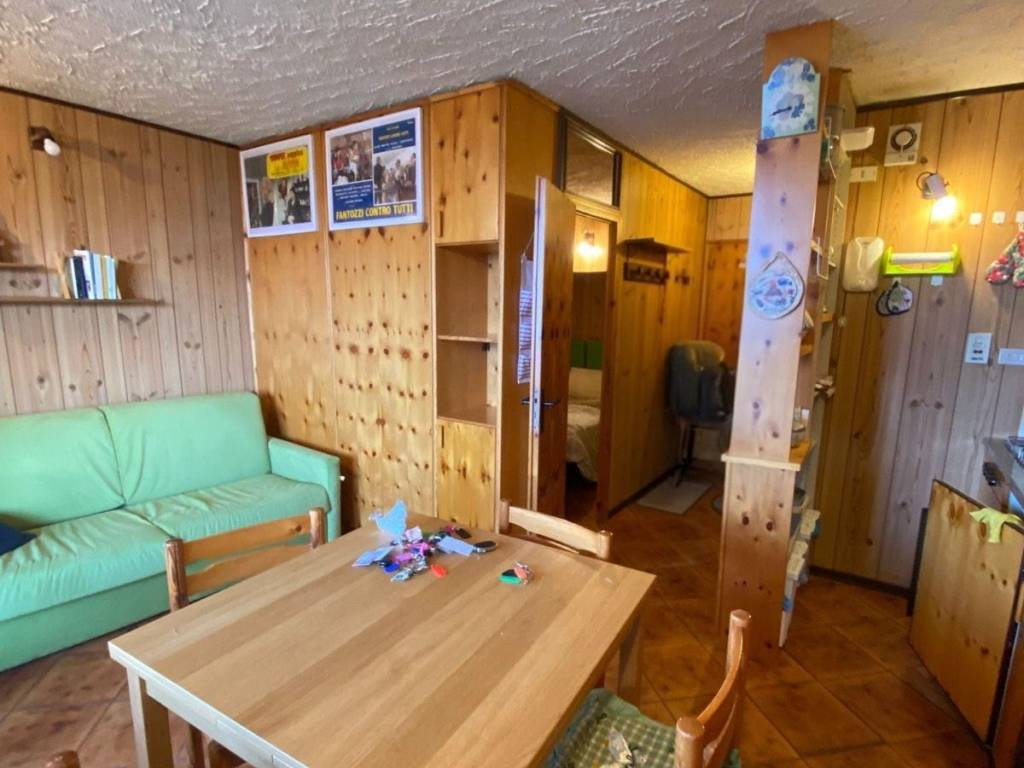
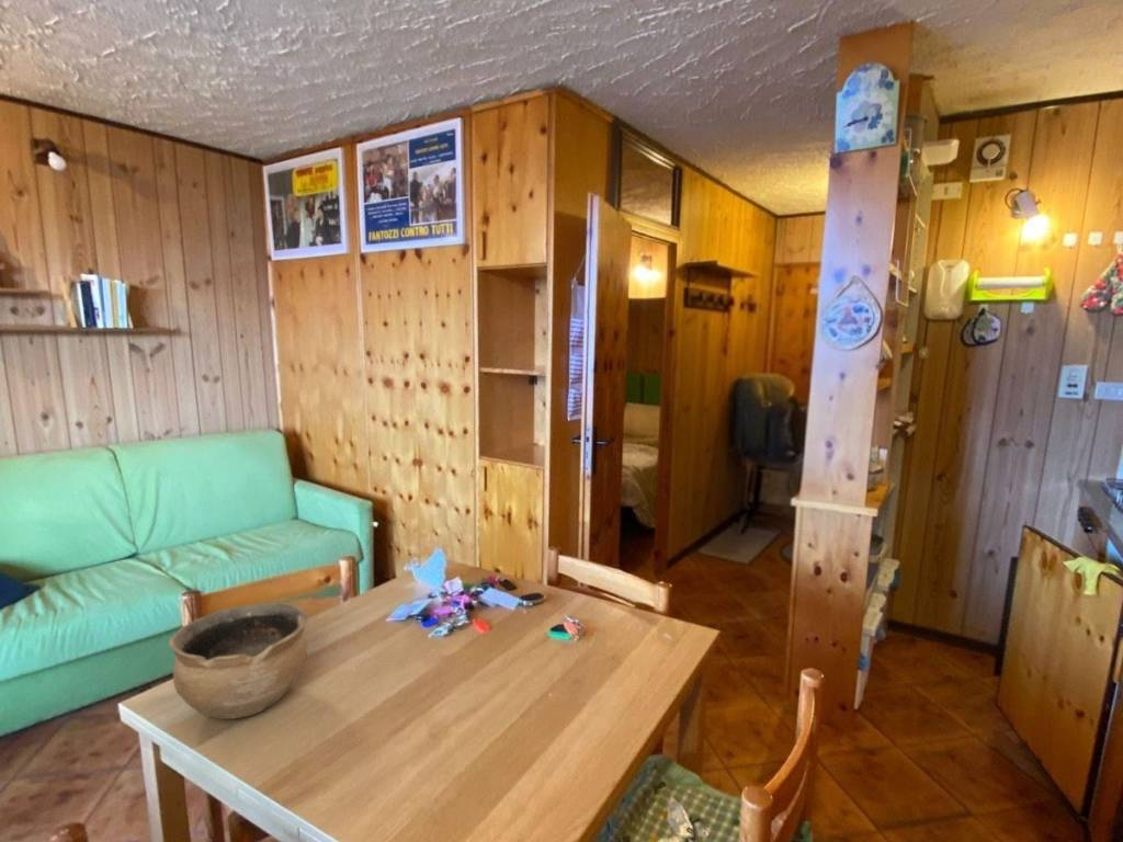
+ ceramic bowl (243, 663)
